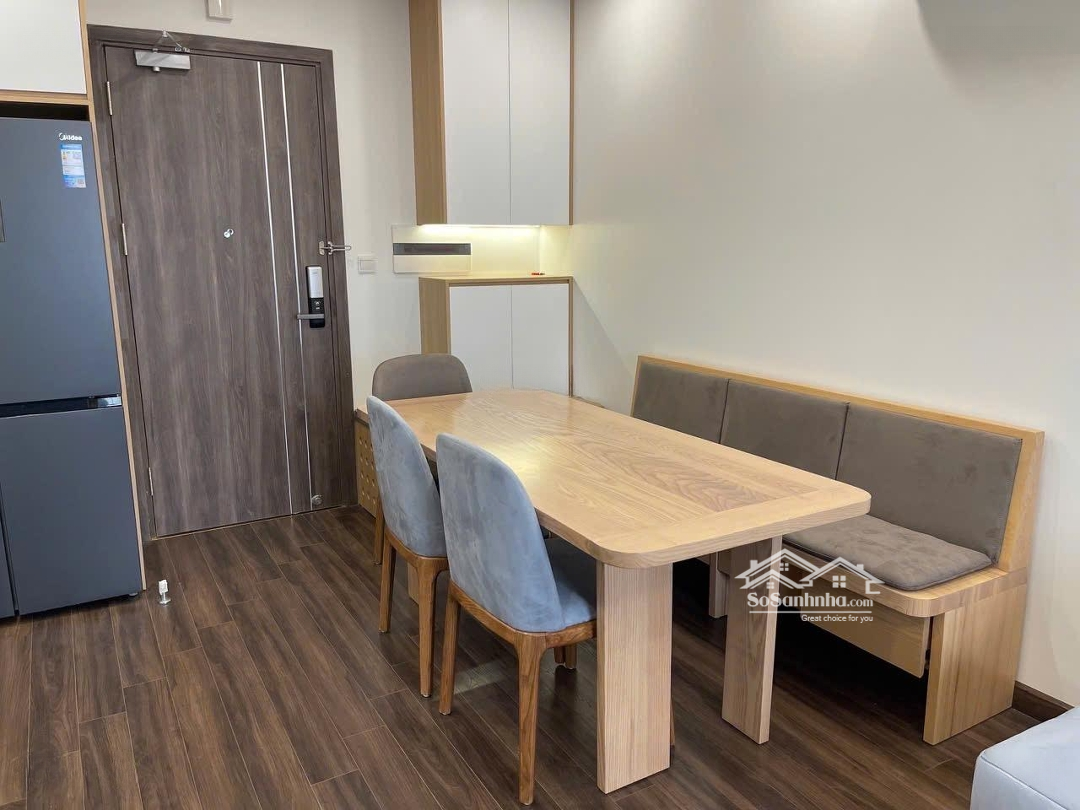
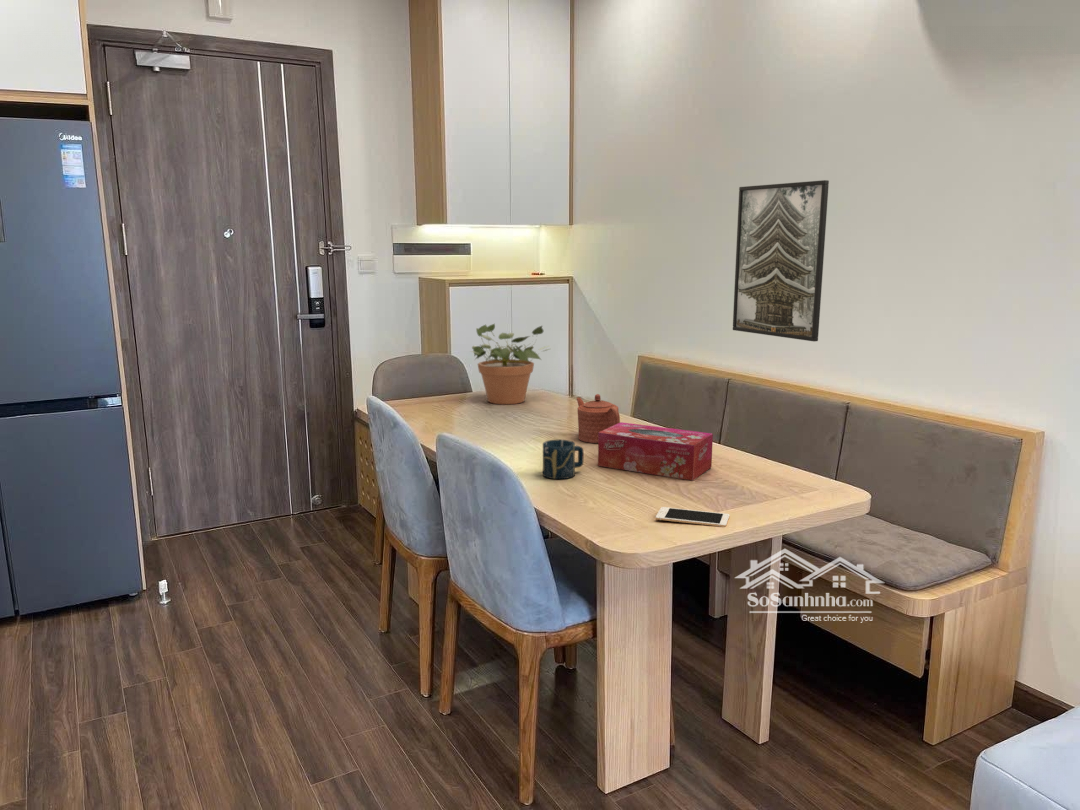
+ cell phone (692, 516)
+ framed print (777, 261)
+ potted plant (512, 363)
+ tissue box (654, 449)
+ cup (563, 458)
+ teapot (597, 416)
